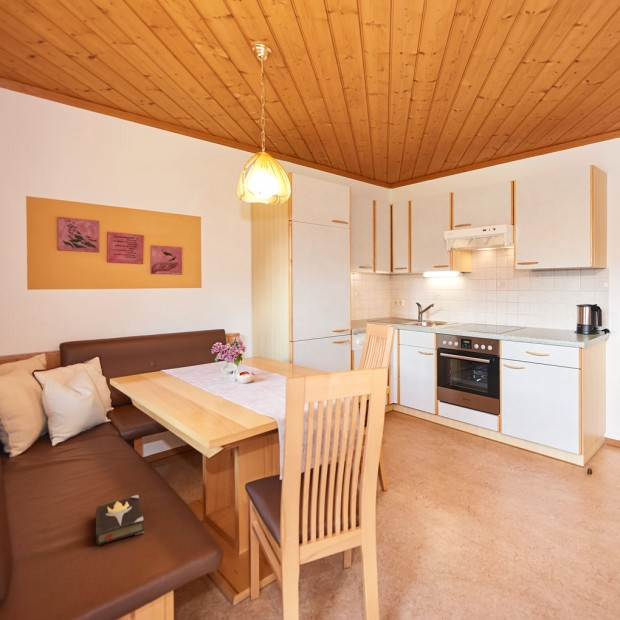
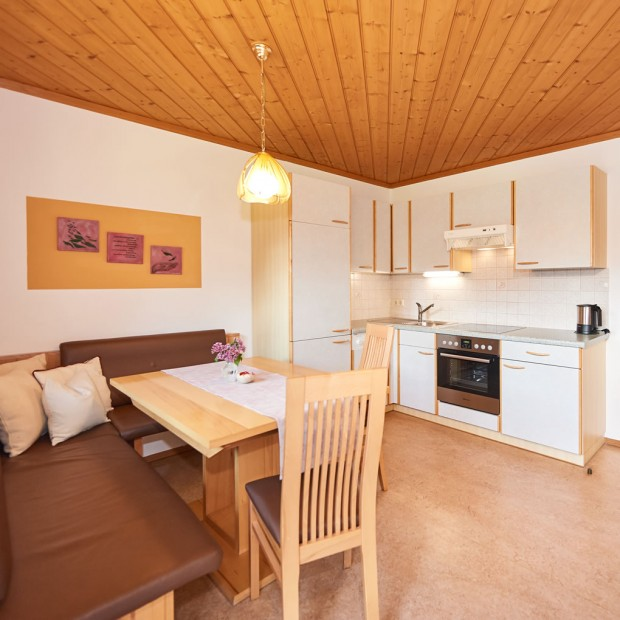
- hardback book (119, 517)
